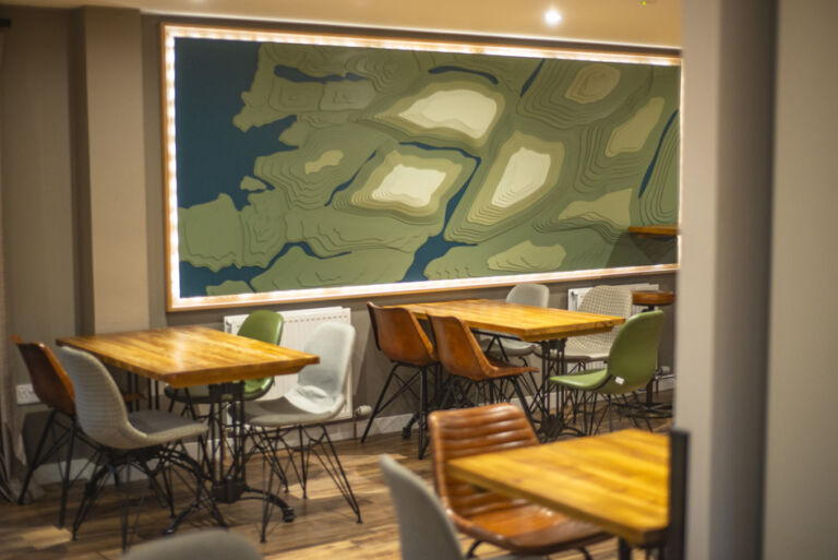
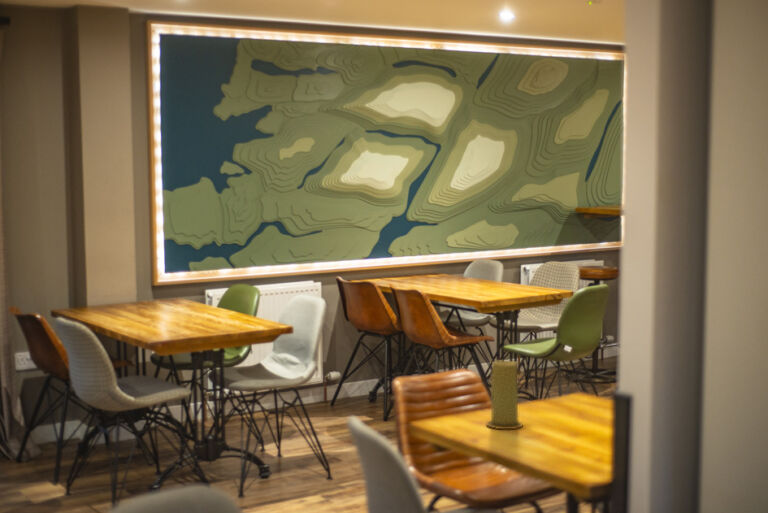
+ candle (504, 393)
